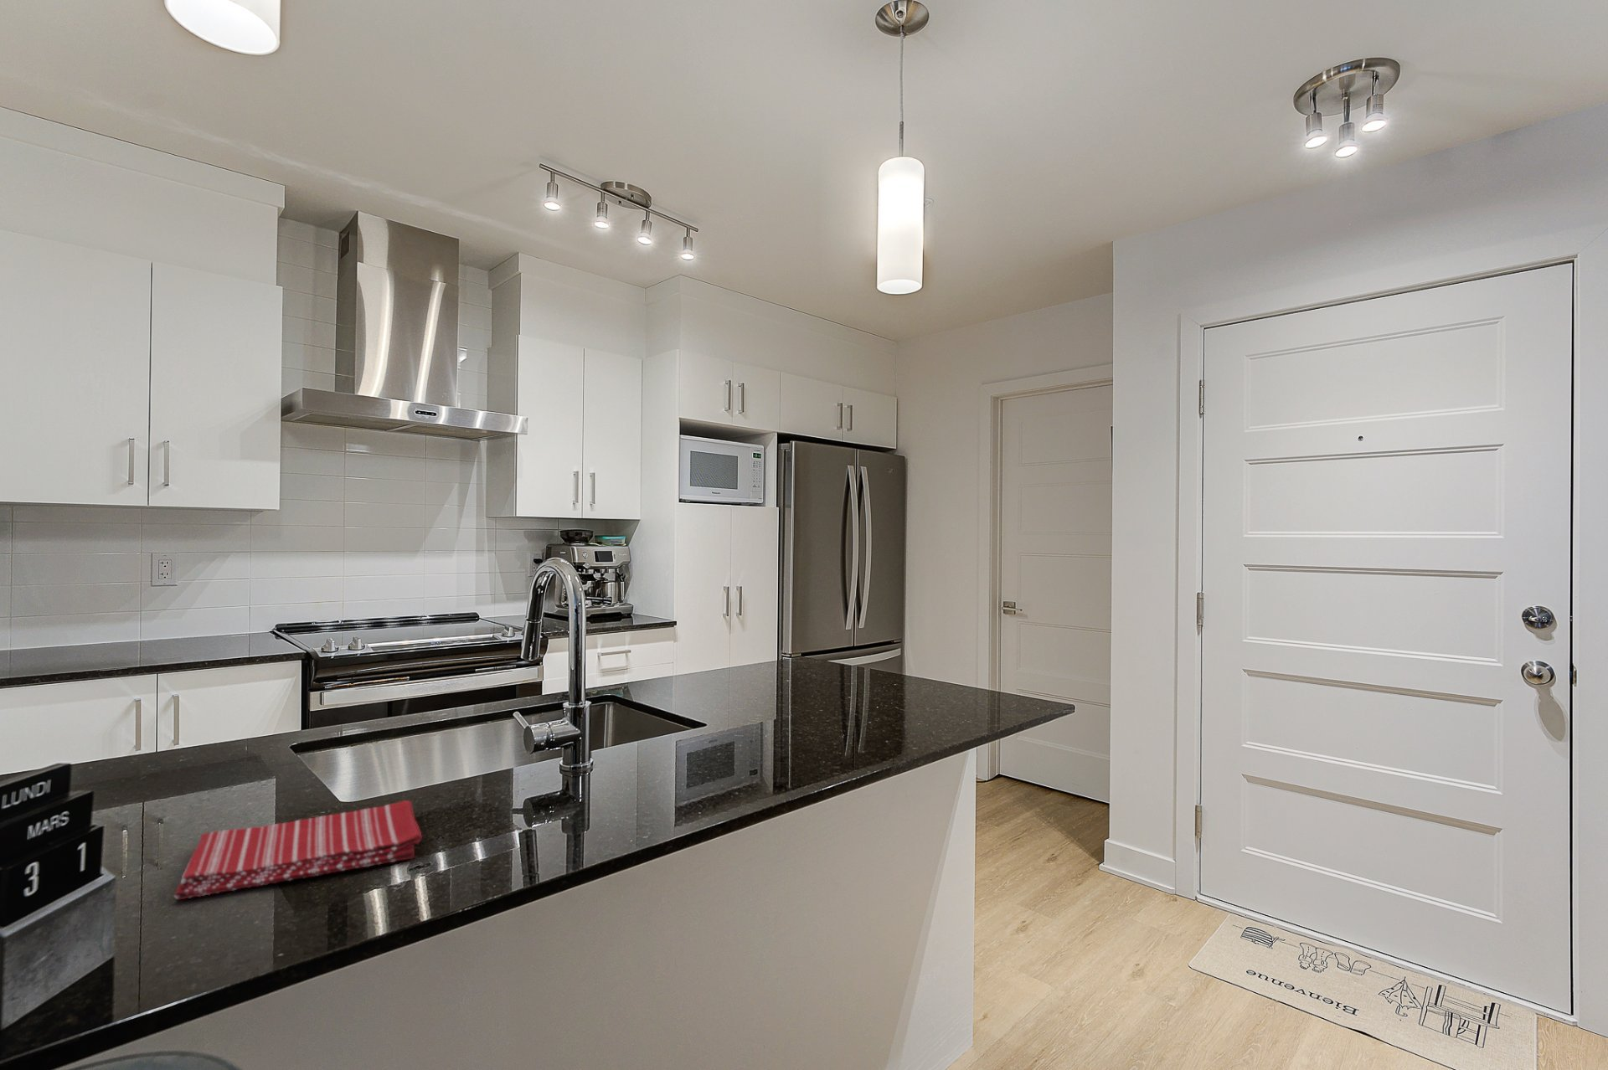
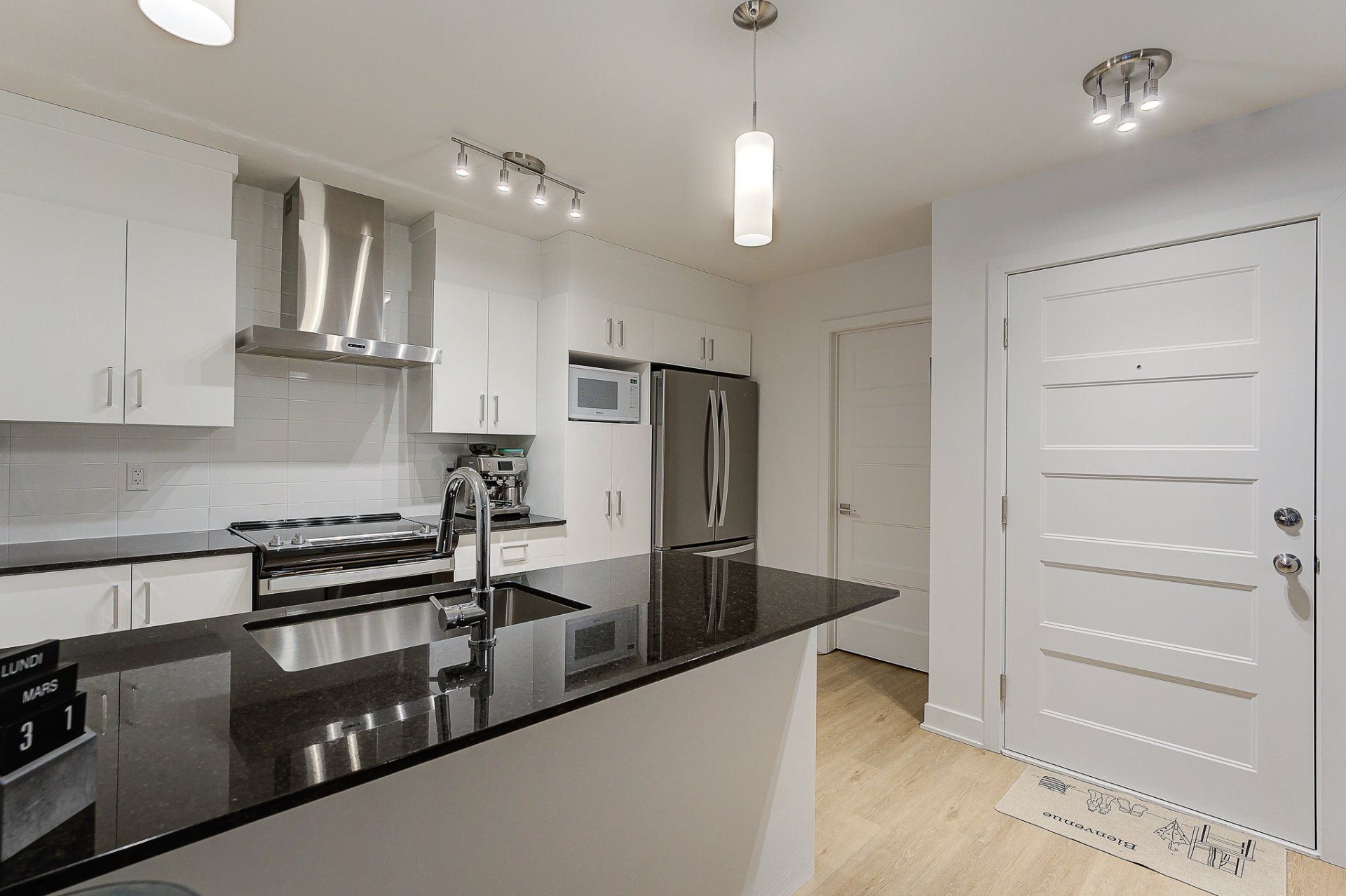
- dish towel (309, 841)
